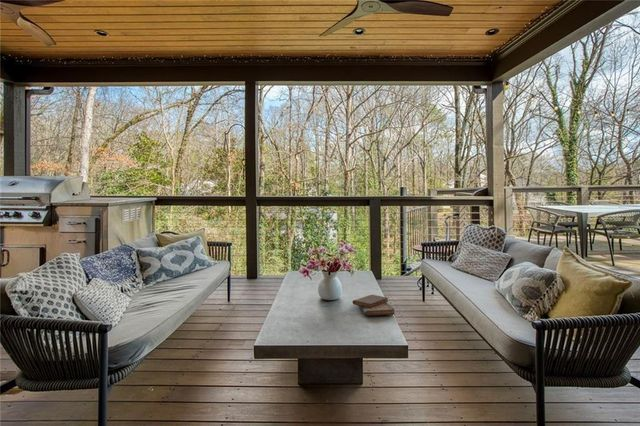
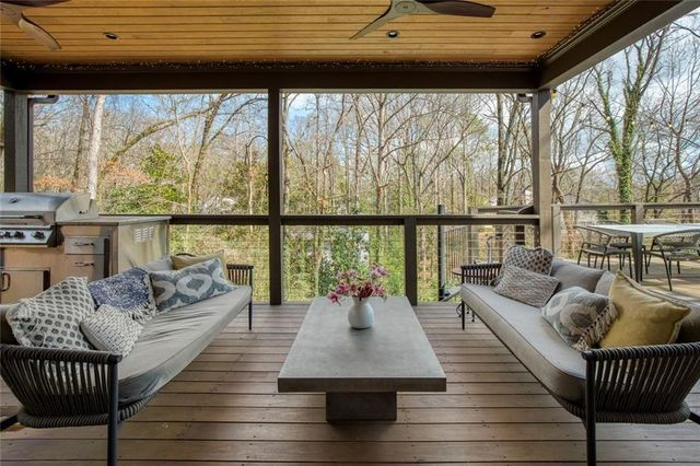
- diary (371, 304)
